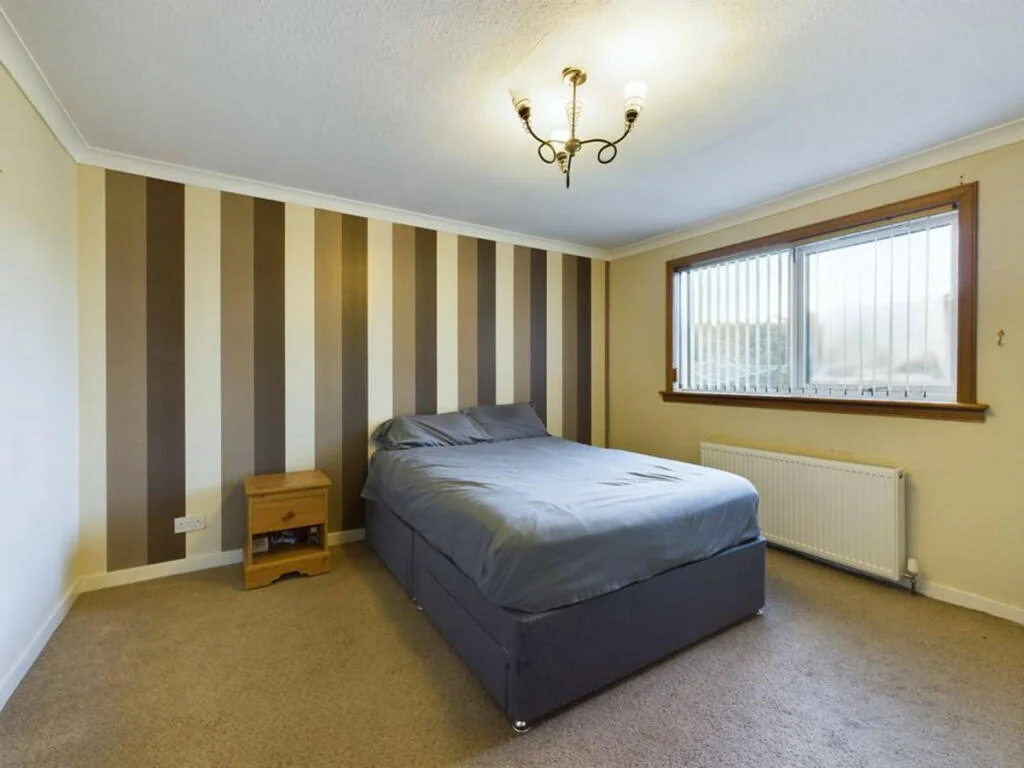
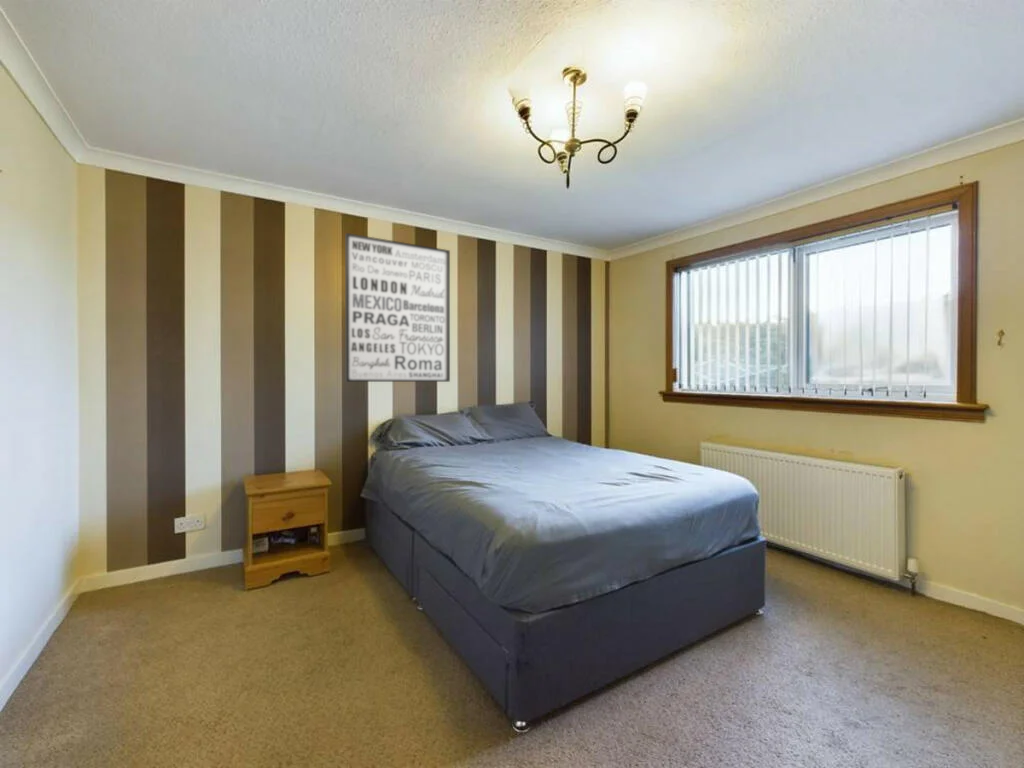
+ wall art (400, 312)
